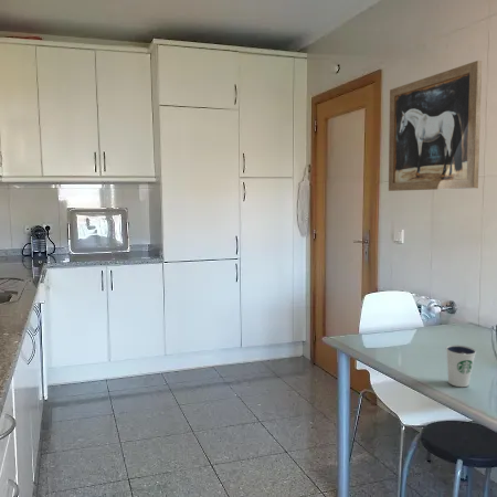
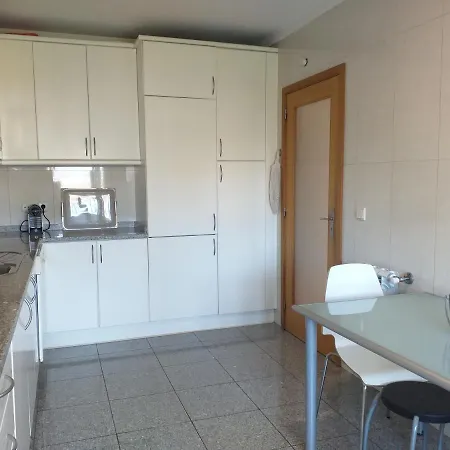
- dixie cup (459, 366)
- wall art (429, 134)
